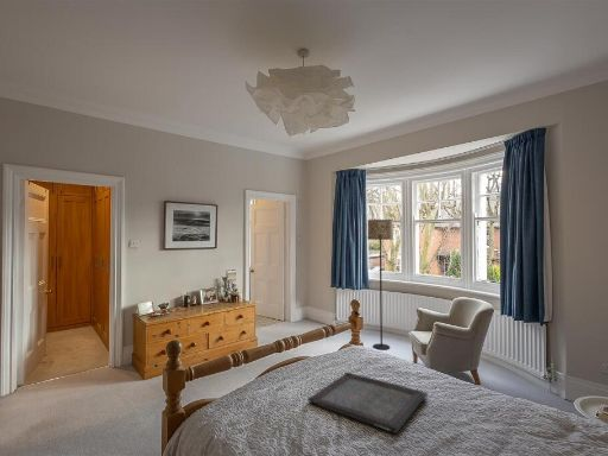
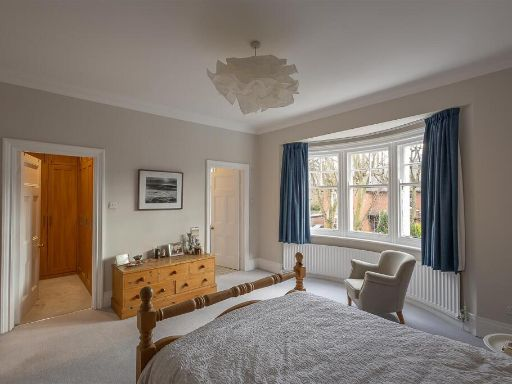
- floor lamp (380, 283)
- serving tray (368, 397)
